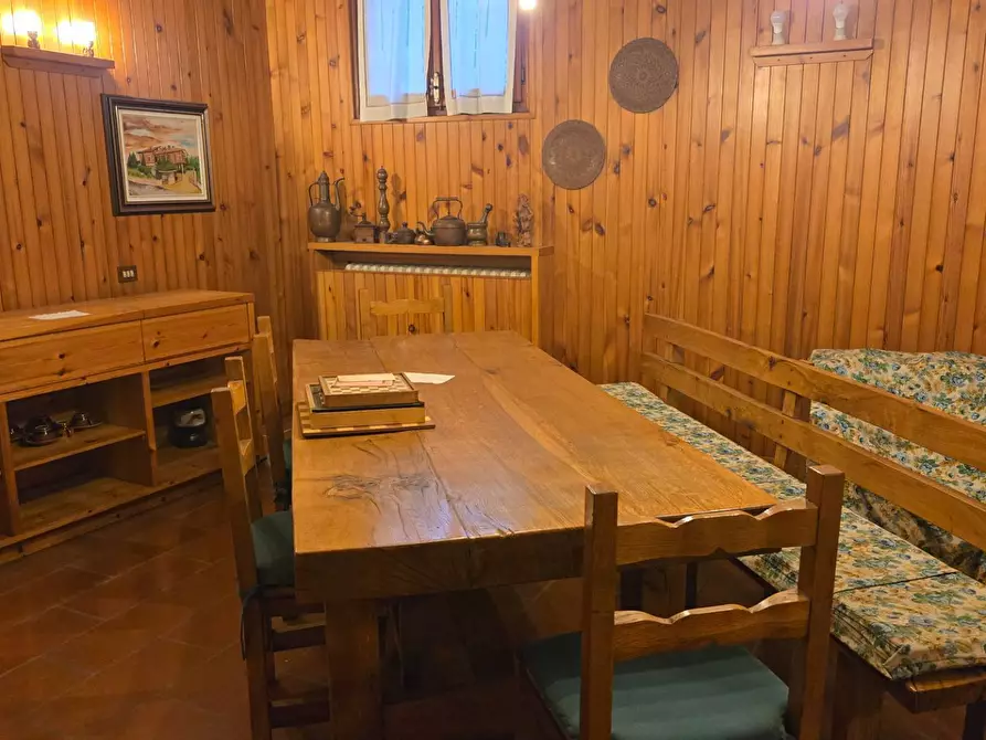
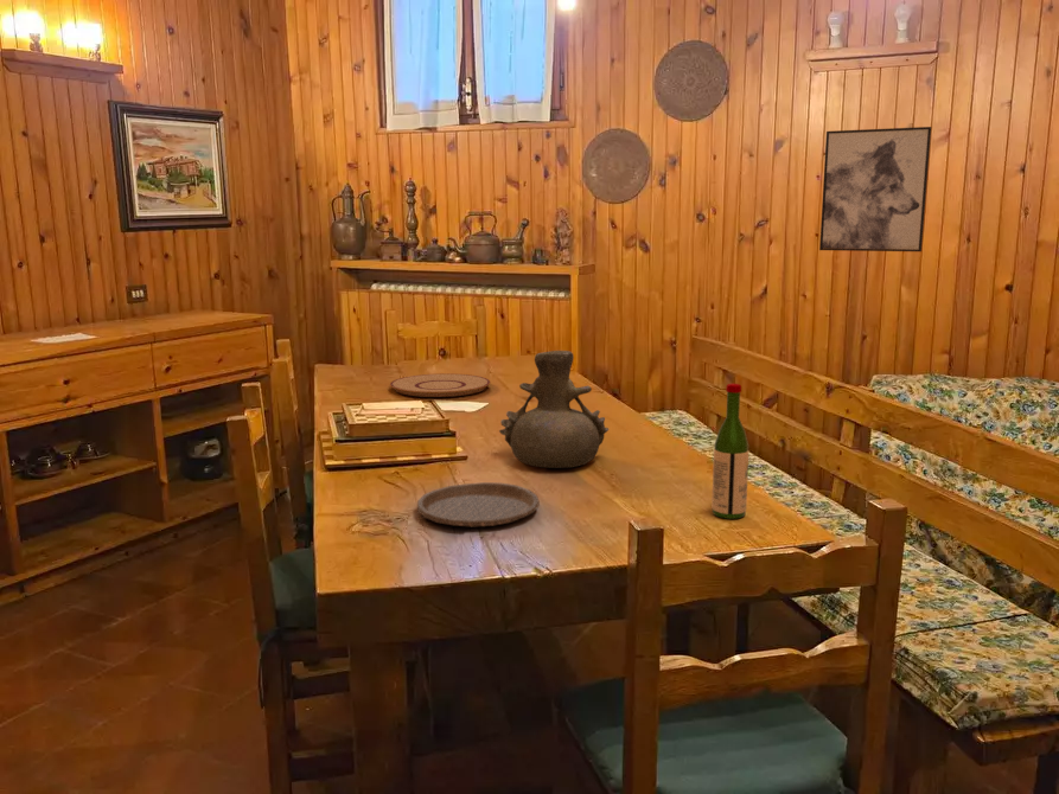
+ plate (478, 505)
+ wall art (873, 191)
+ plate (440, 385)
+ wine bottle (731, 449)
+ vase (555, 405)
